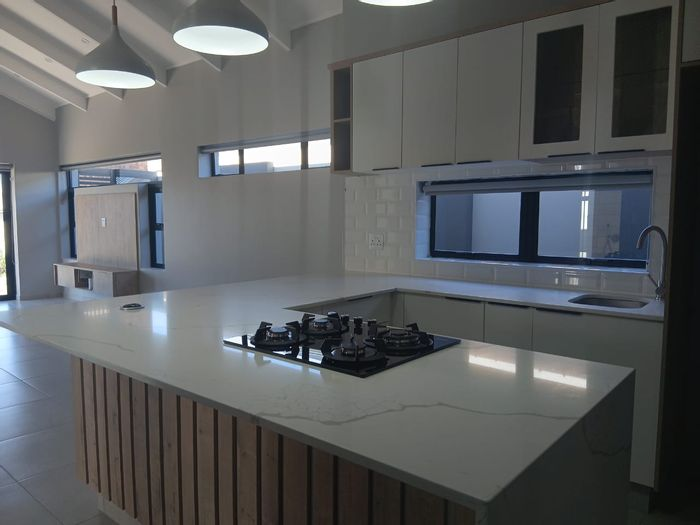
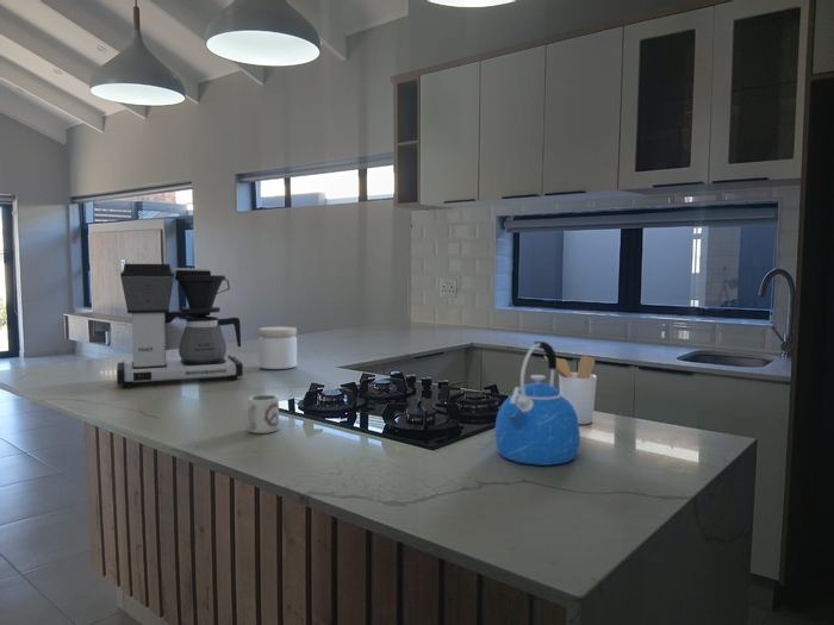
+ jar (278, 348)
+ cup (260, 414)
+ utensil holder (568, 387)
+ coffee maker (181, 317)
+ kettle (533, 399)
